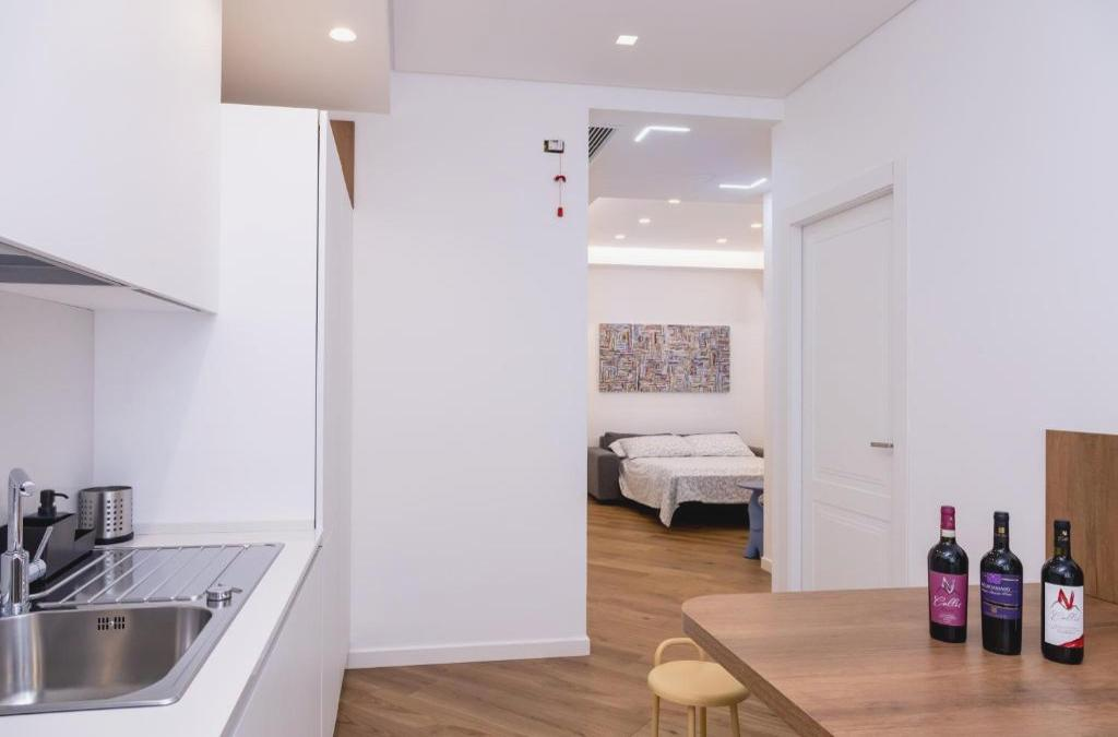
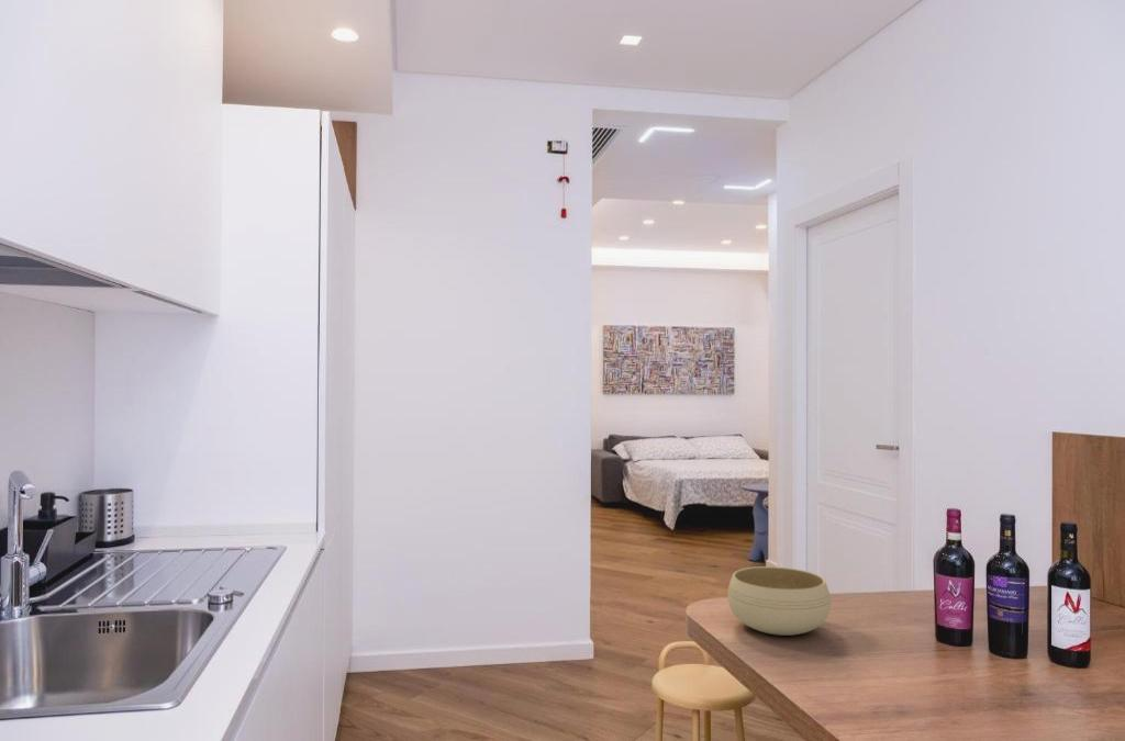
+ bowl (778, 602)
